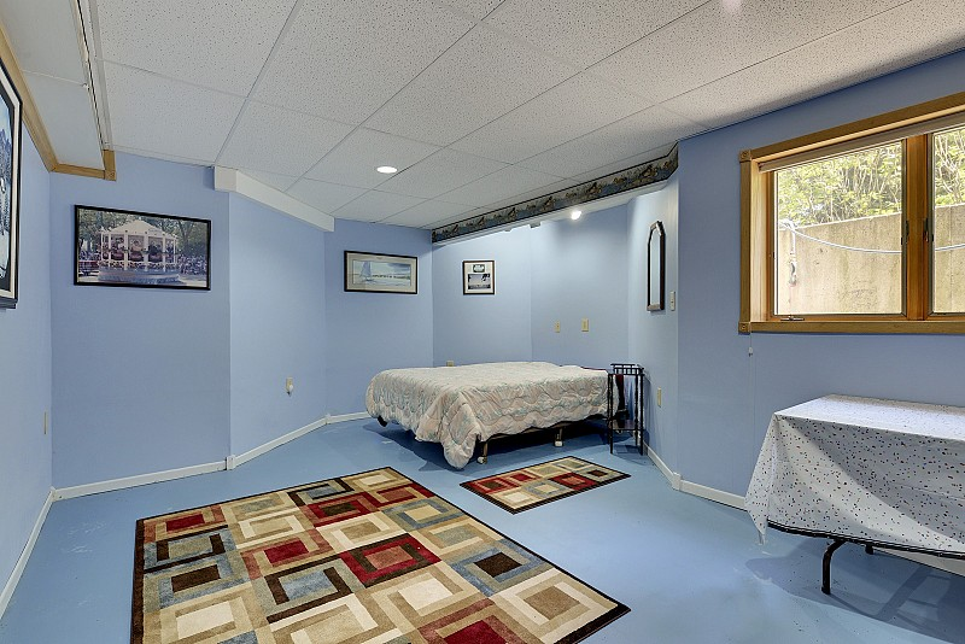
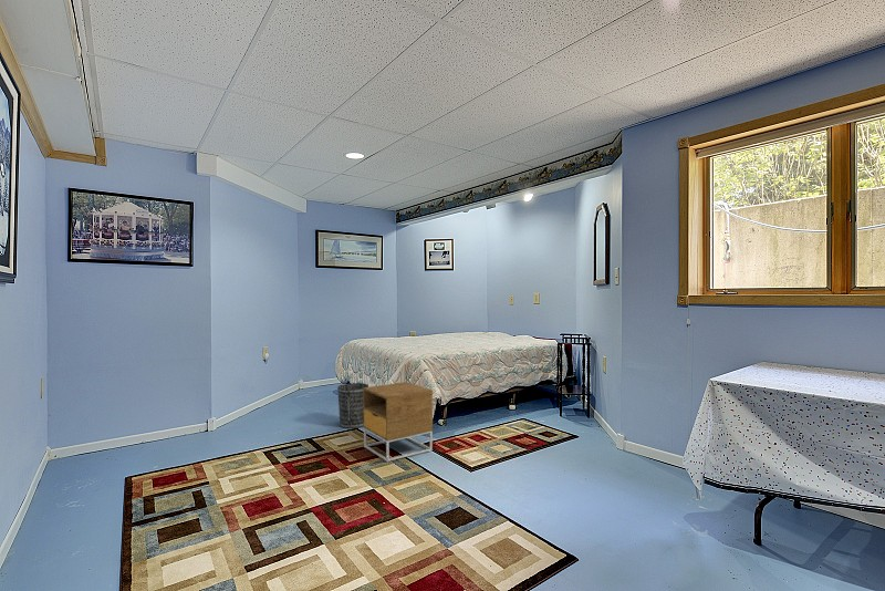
+ nightstand (397, 418)
+ wastebasket (353, 405)
